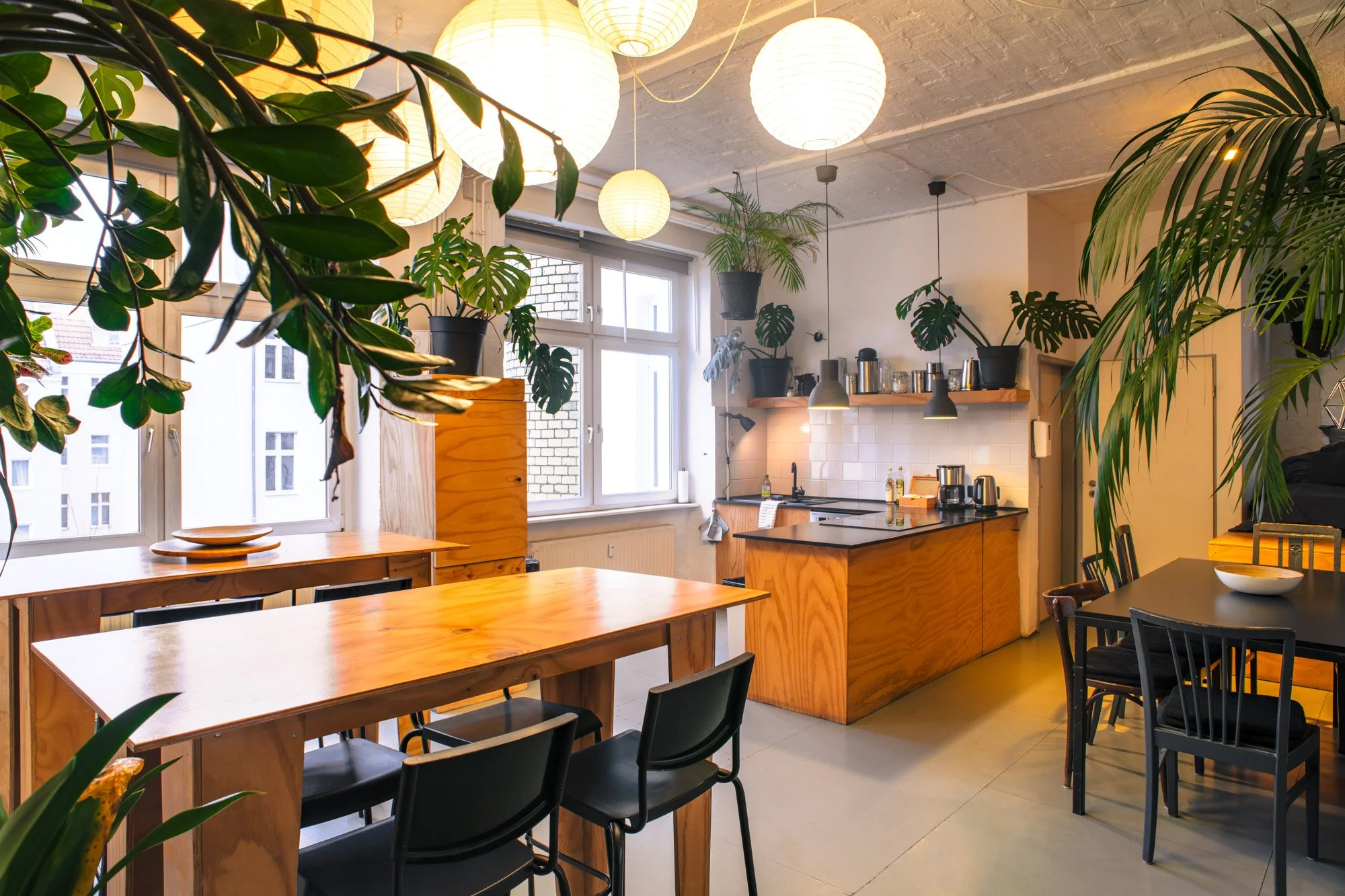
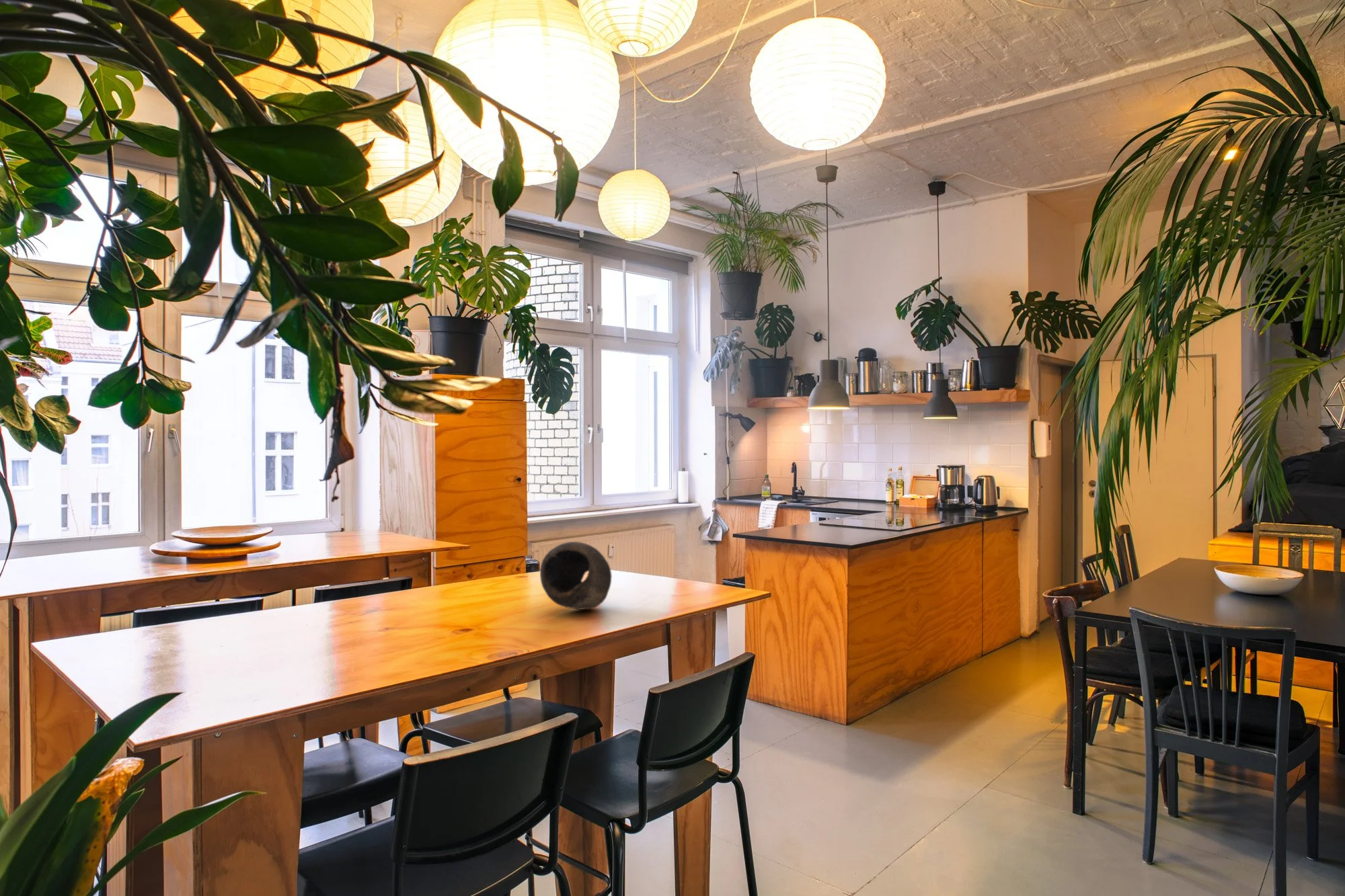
+ bowl (578, 575)
